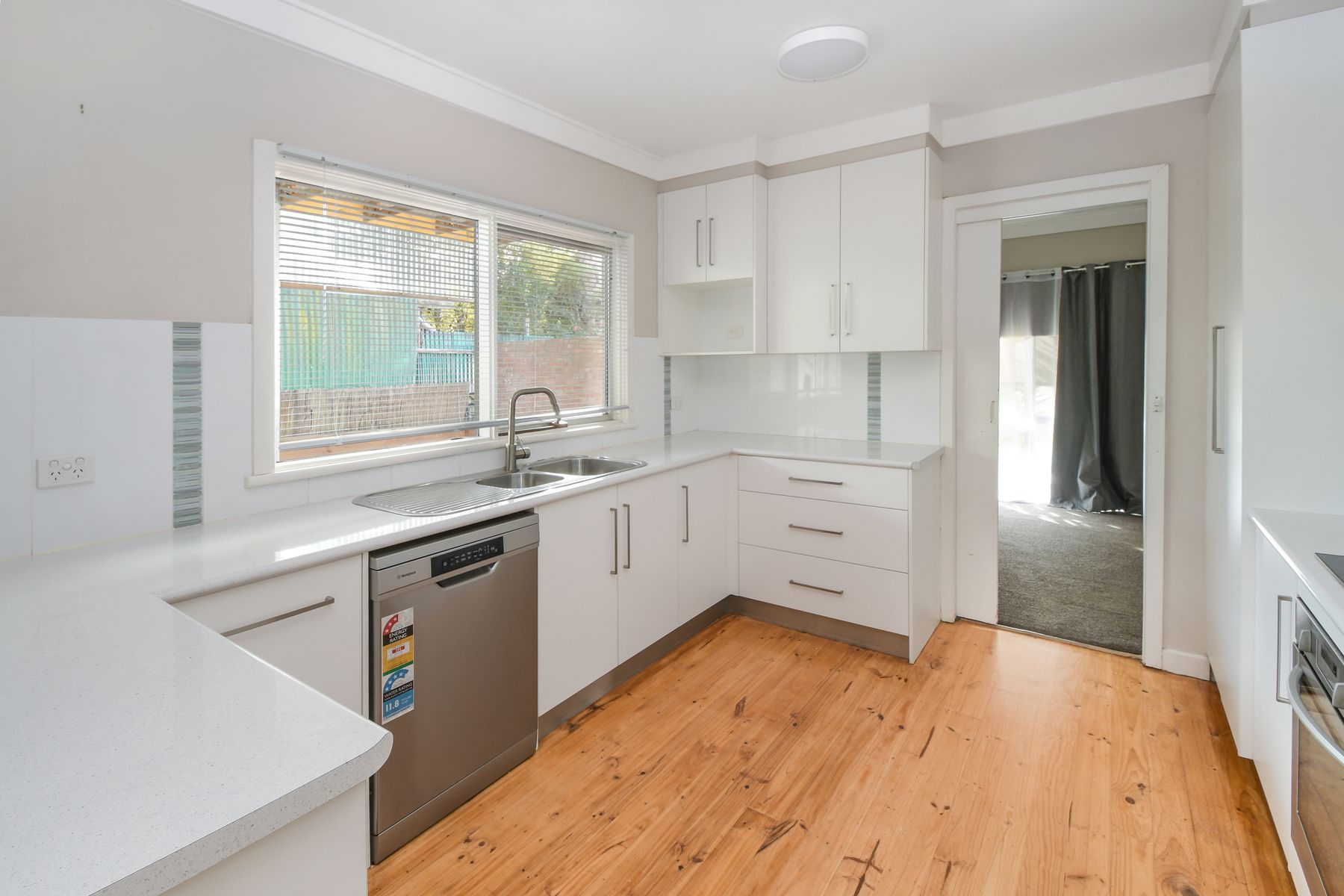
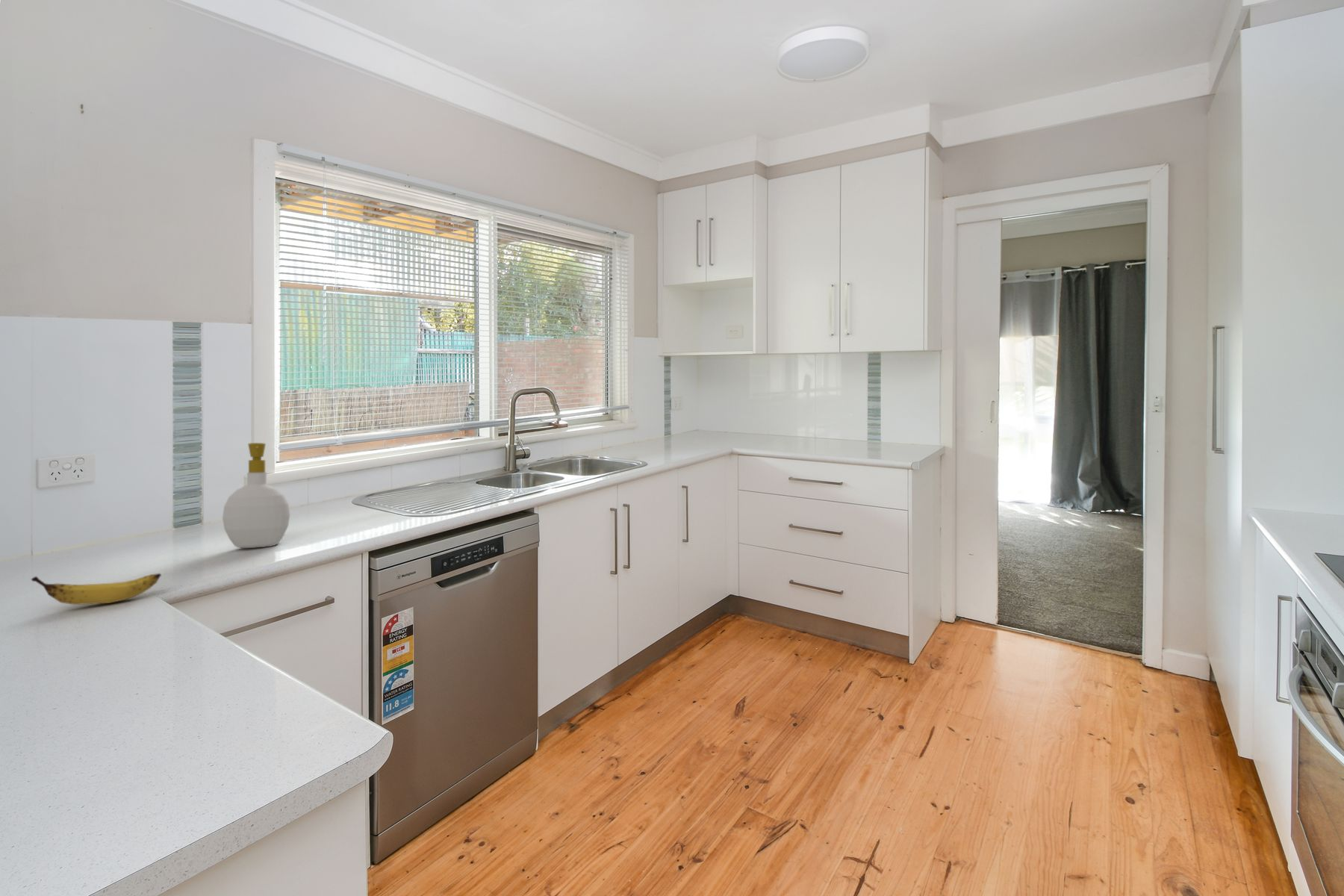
+ banana (99, 588)
+ soap bottle (257, 494)
